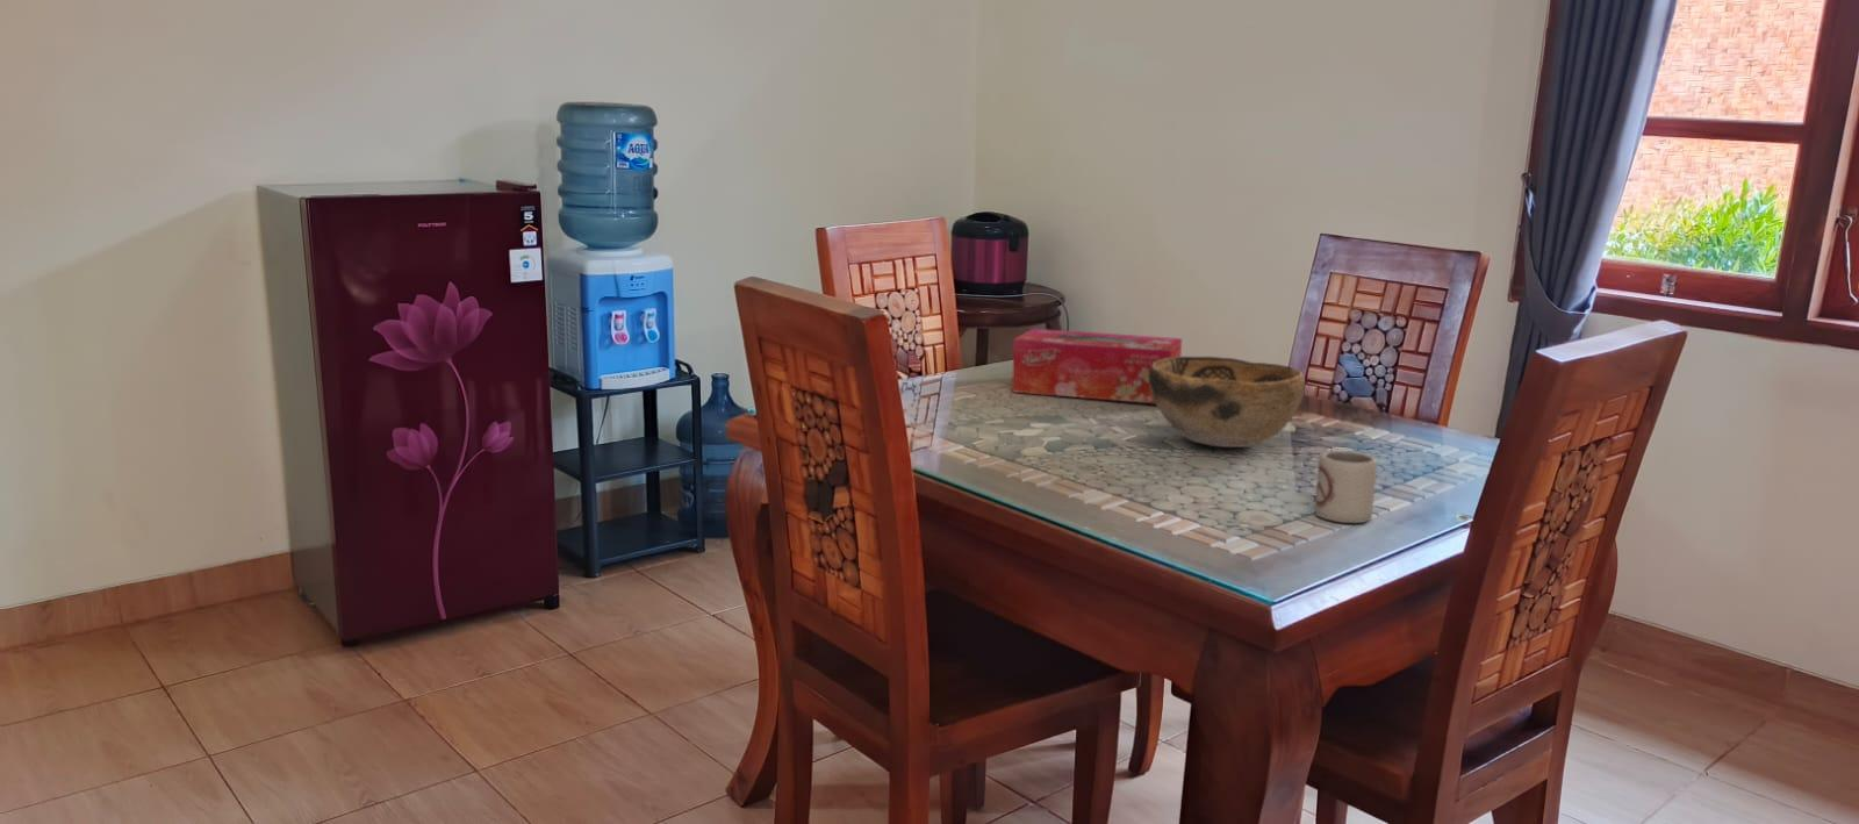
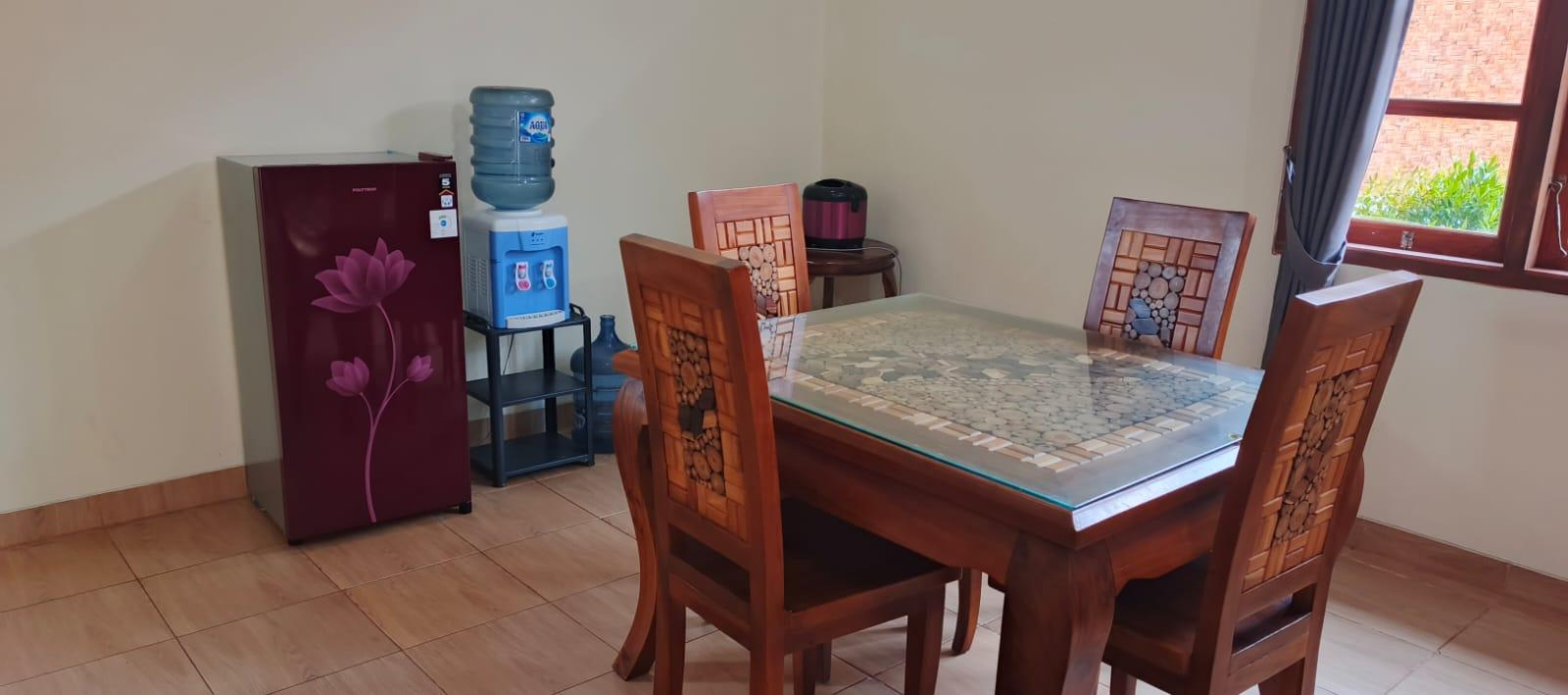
- tissue box (1097, 365)
- cup (1341, 484)
- decorative bowl (1224, 405)
